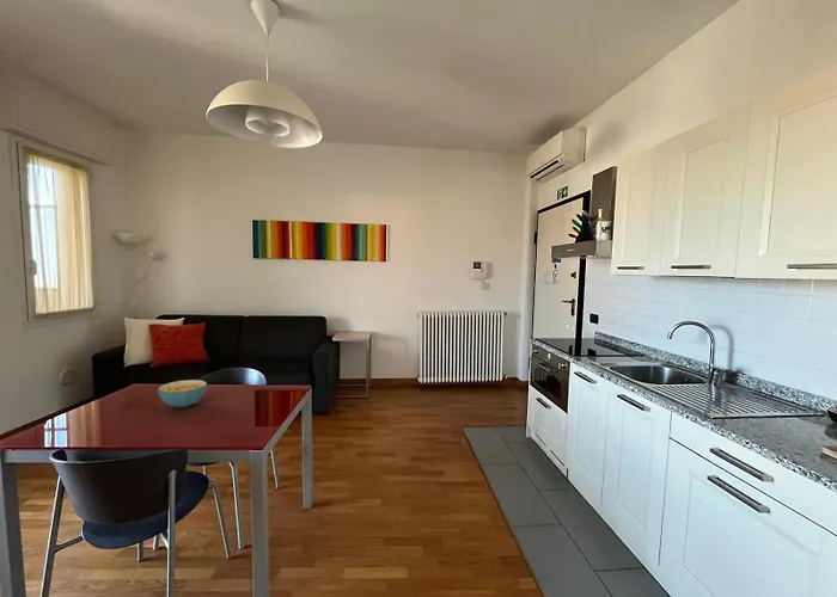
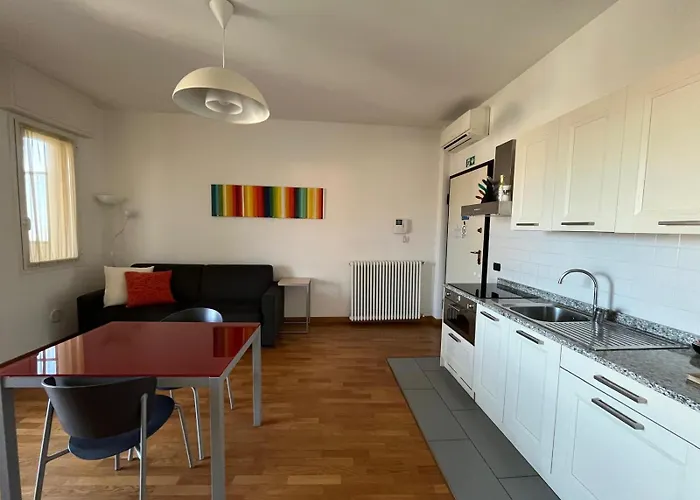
- cereal bowl (183, 395)
